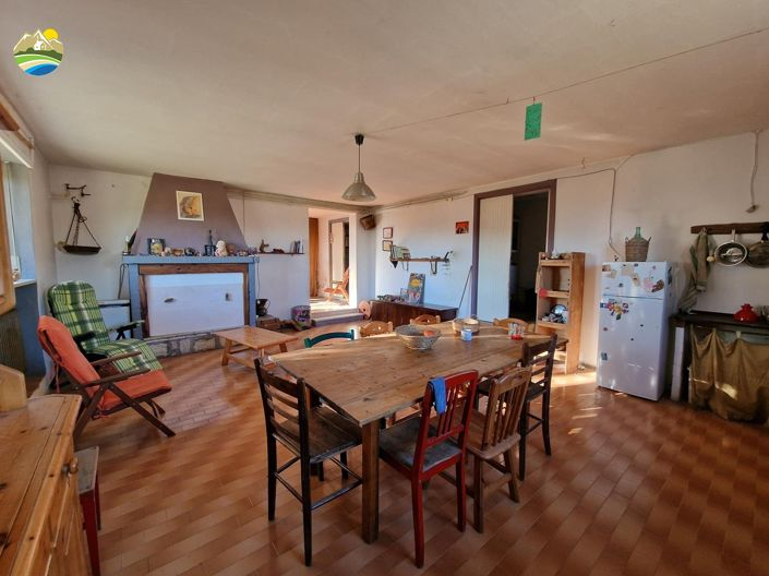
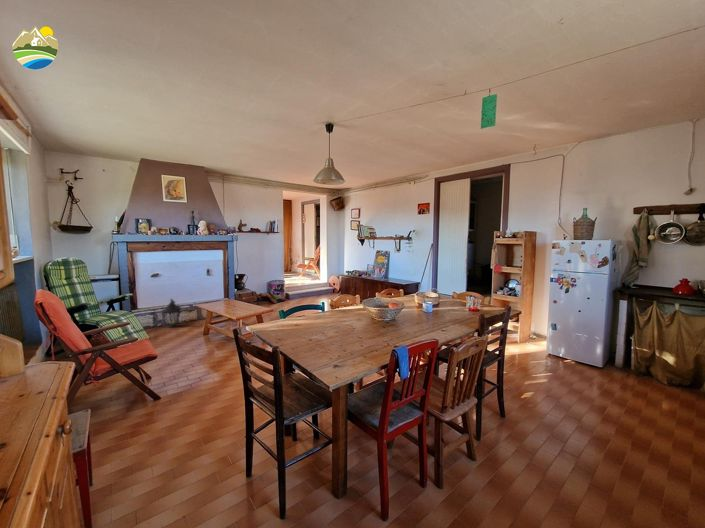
+ lantern (171, 312)
